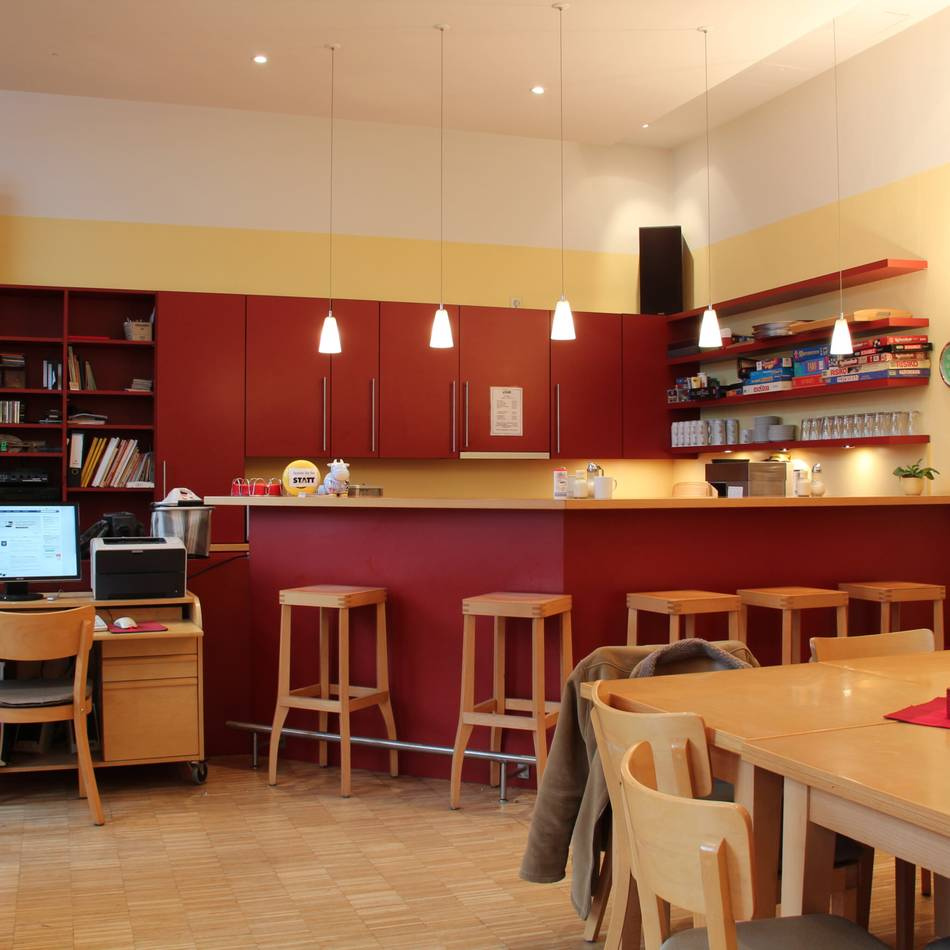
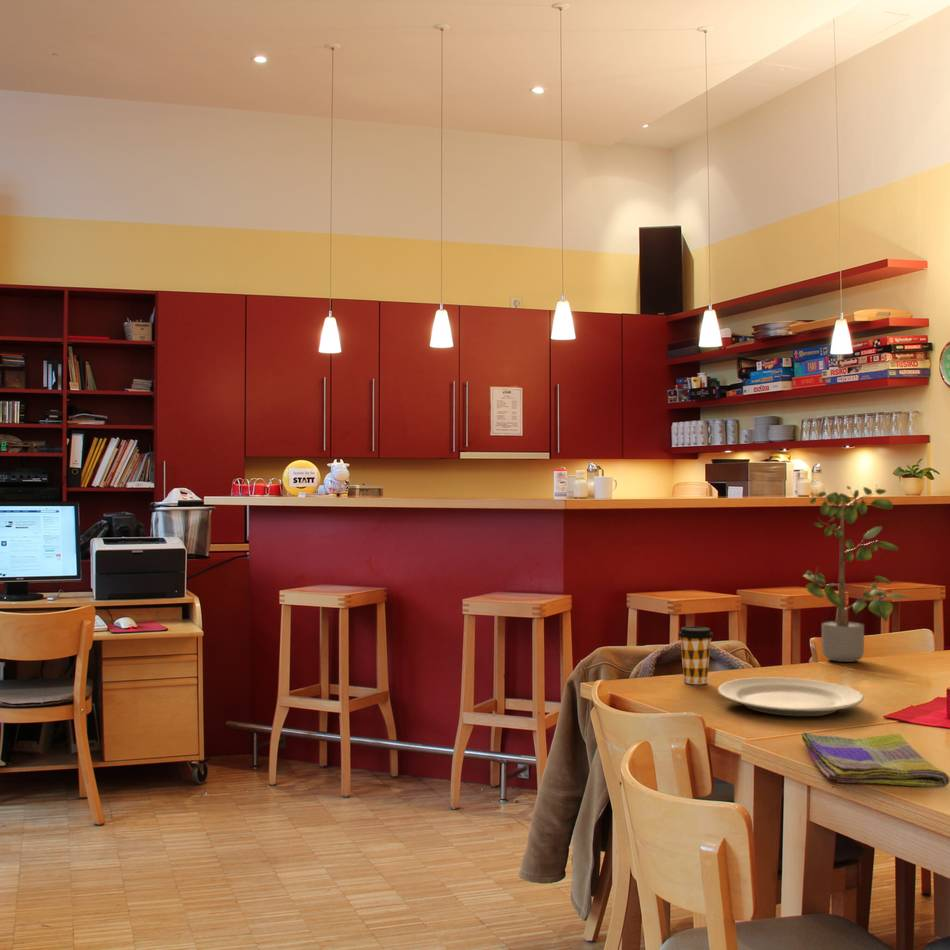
+ dish towel (870, 756)
+ coffee cup (695, 655)
+ chinaware (789, 698)
+ potted plant (859, 559)
